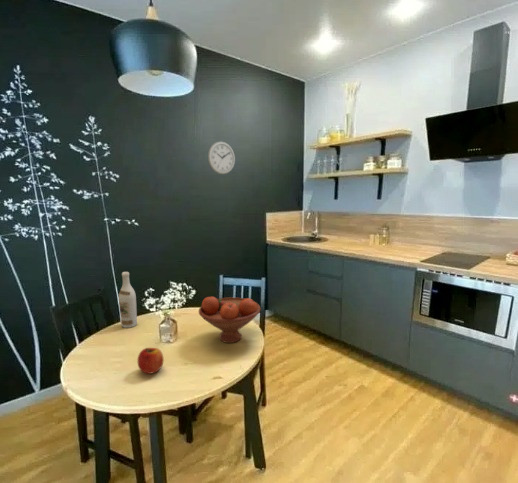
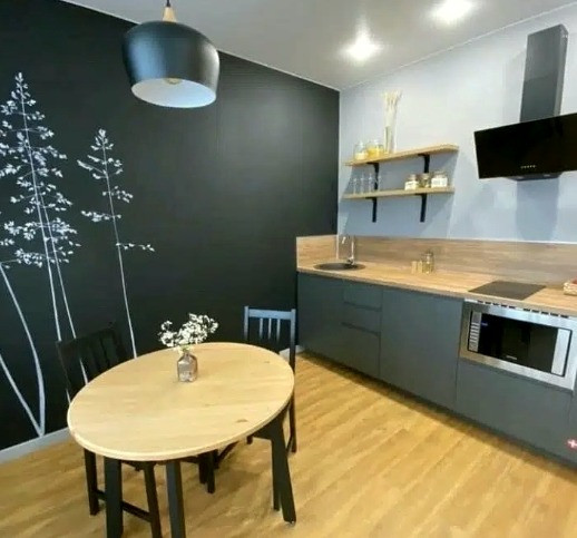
- apple (150, 358)
- wine bottle (127, 299)
- fruit bowl (230, 317)
- wall clock (222, 157)
